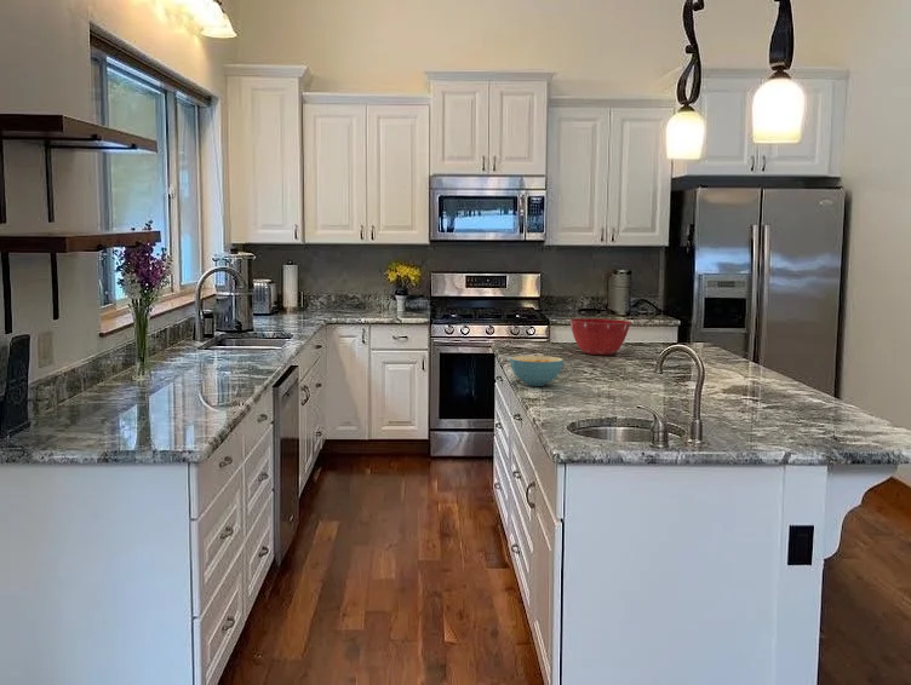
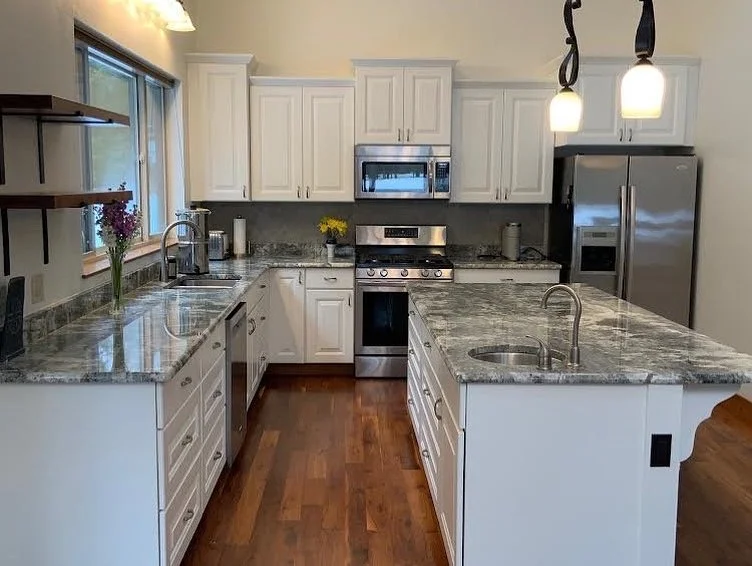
- mixing bowl (598, 336)
- cereal bowl (535, 372)
